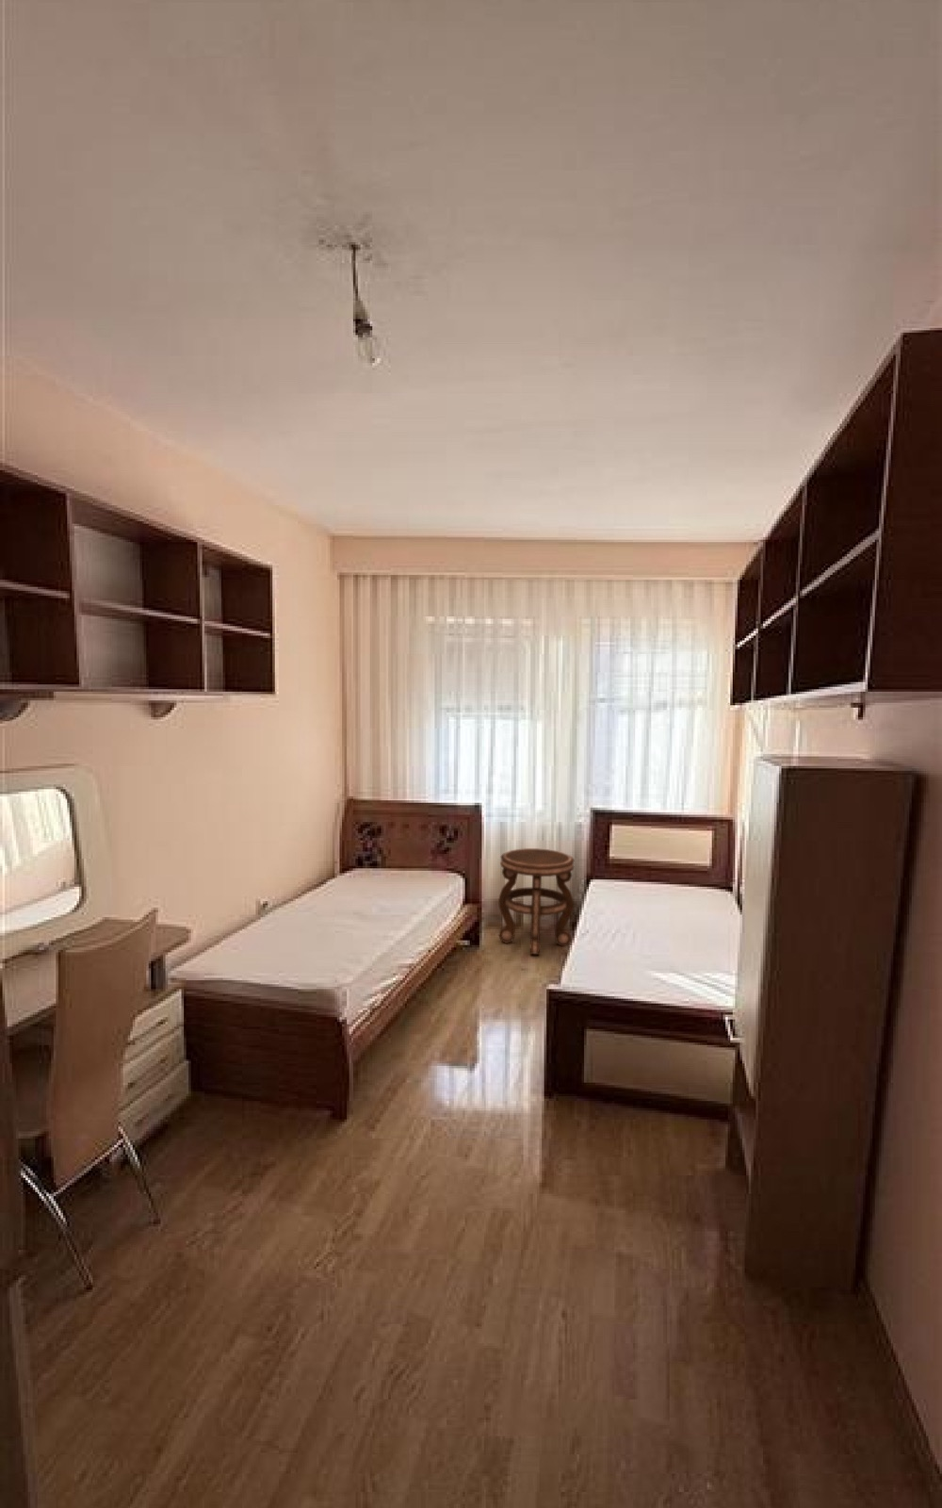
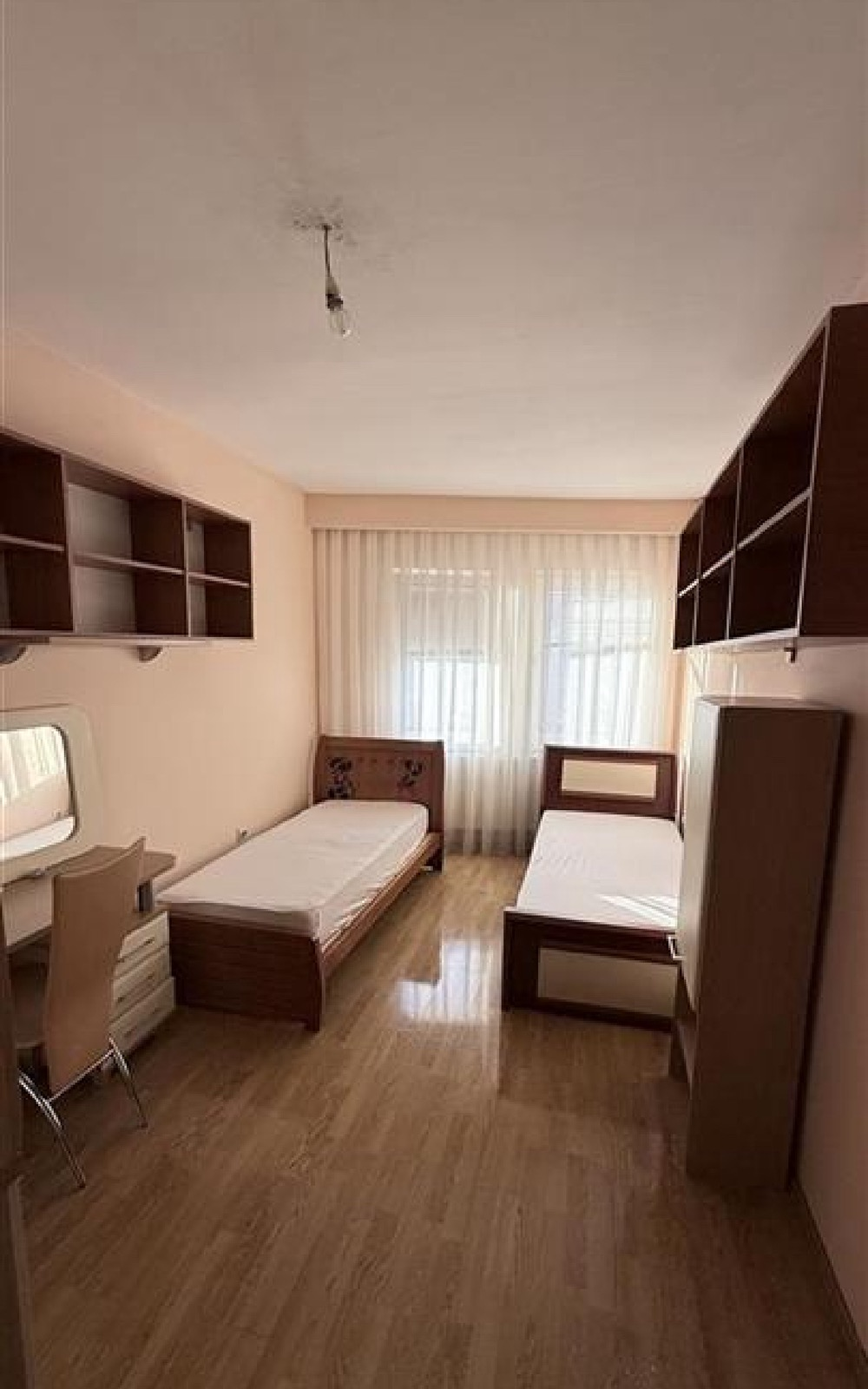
- side table (535, 900)
